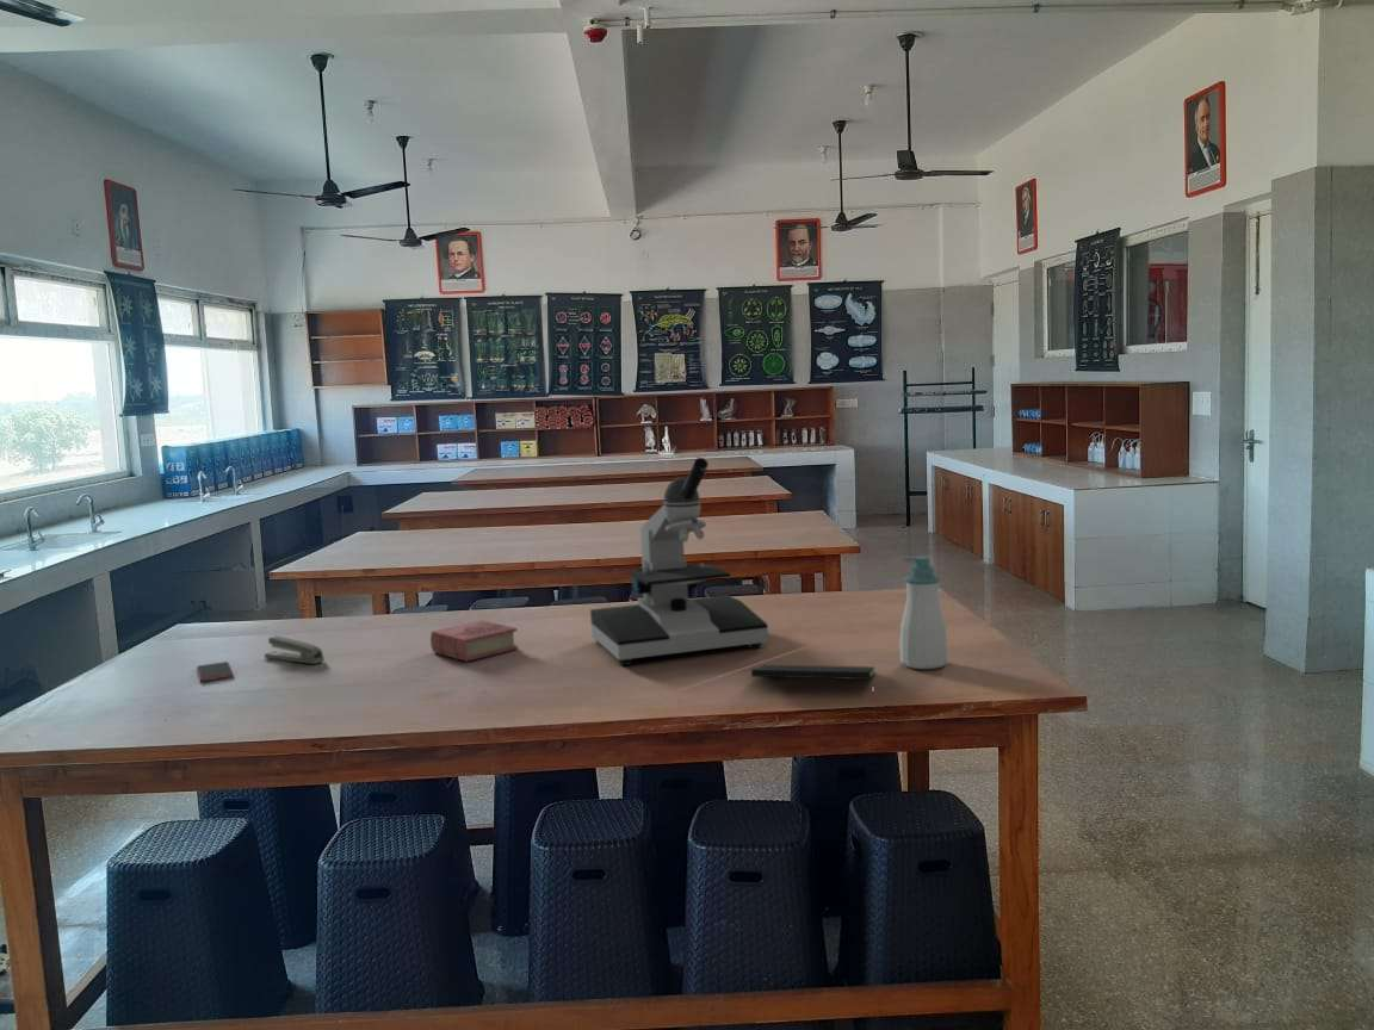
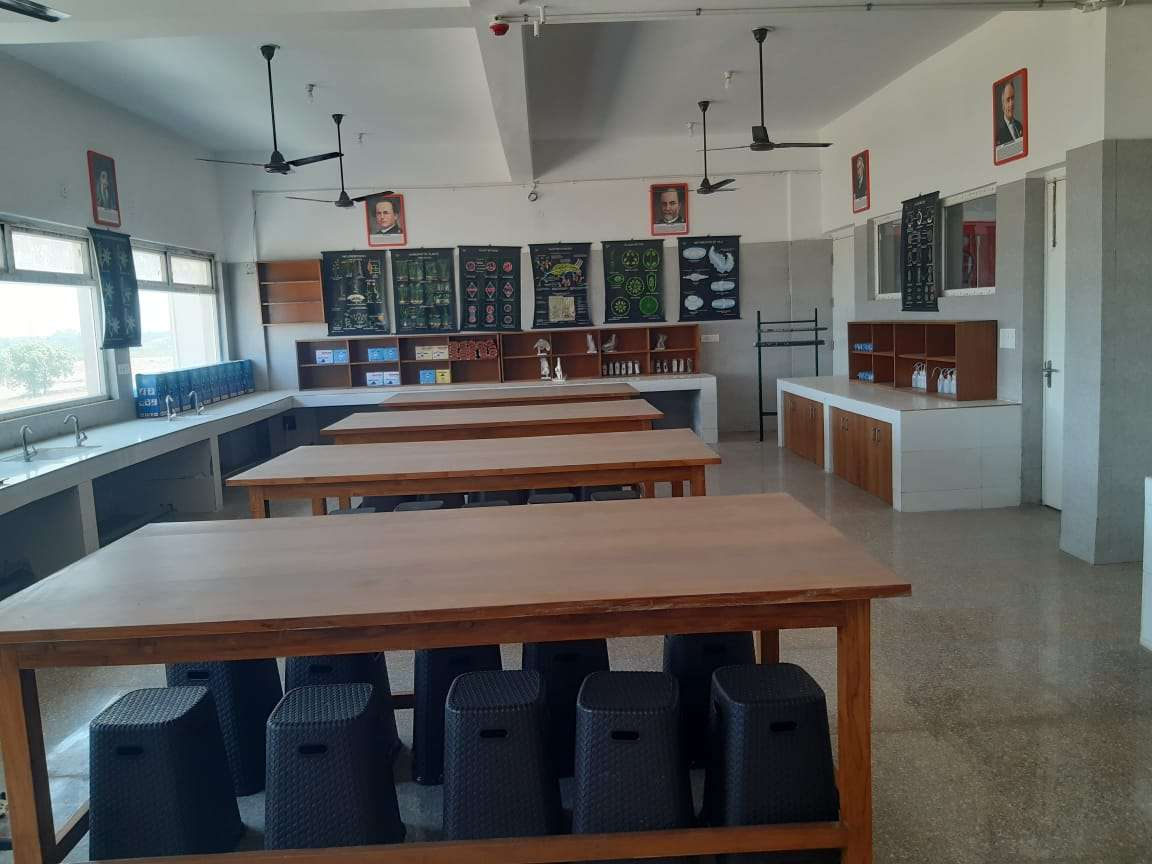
- smartphone (215, 670)
- notepad (815, 671)
- book (472, 640)
- stapler (292, 649)
- microscope (680, 552)
- soap bottle (922, 610)
